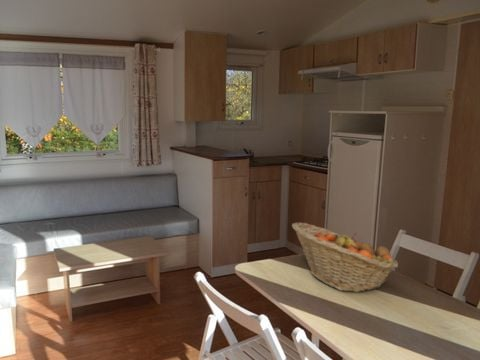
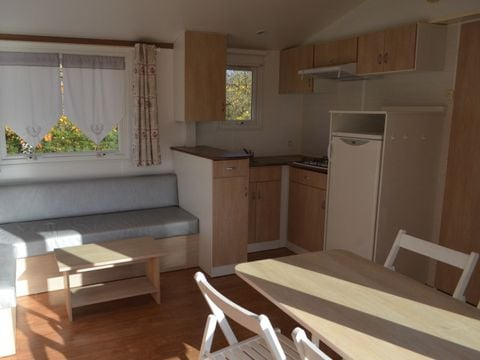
- fruit basket (341, 252)
